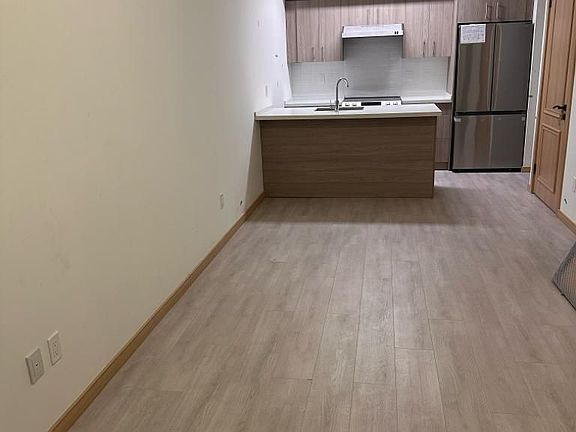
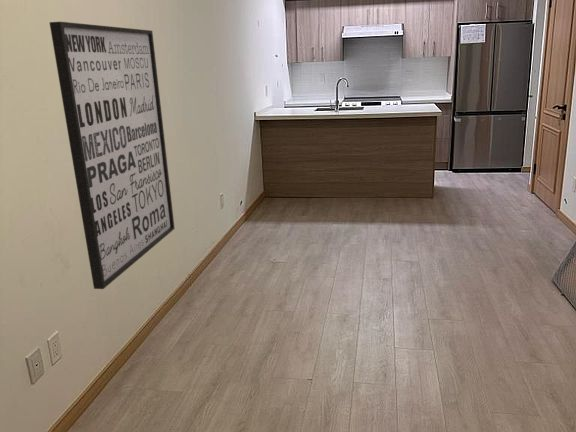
+ wall art (125, 148)
